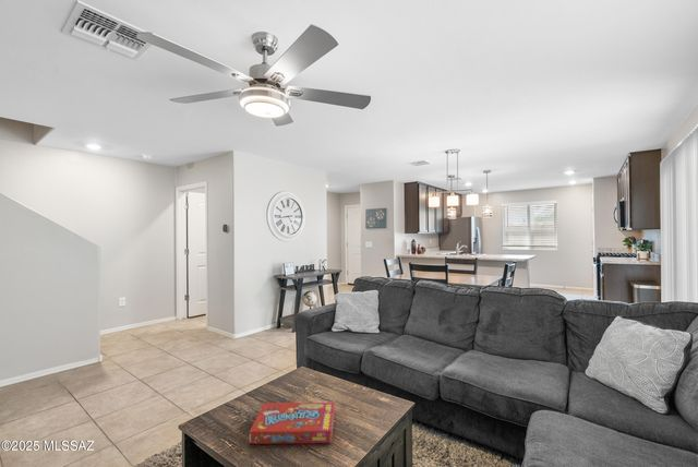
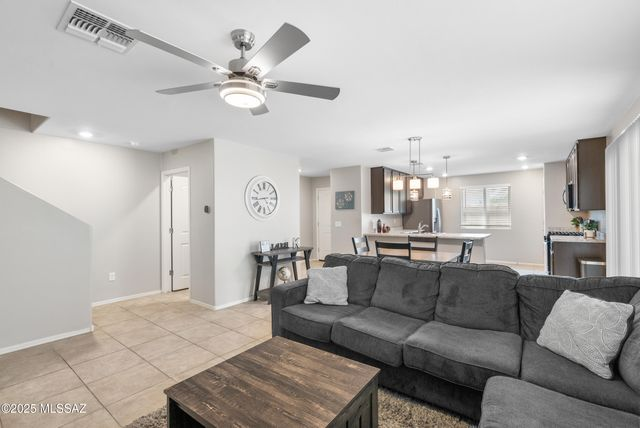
- snack box (294, 421)
